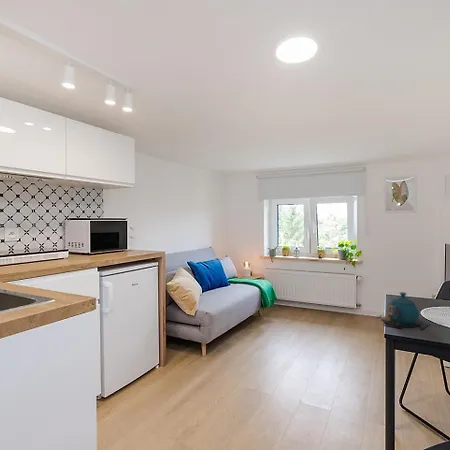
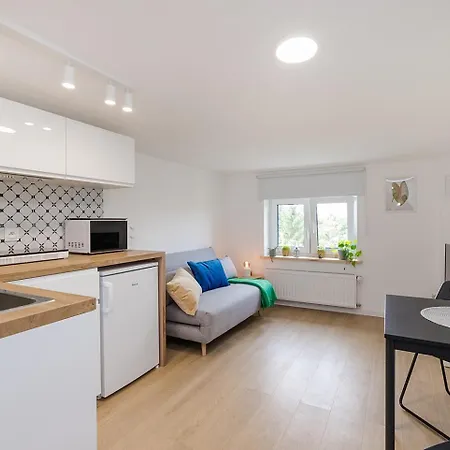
- teapot (400, 307)
